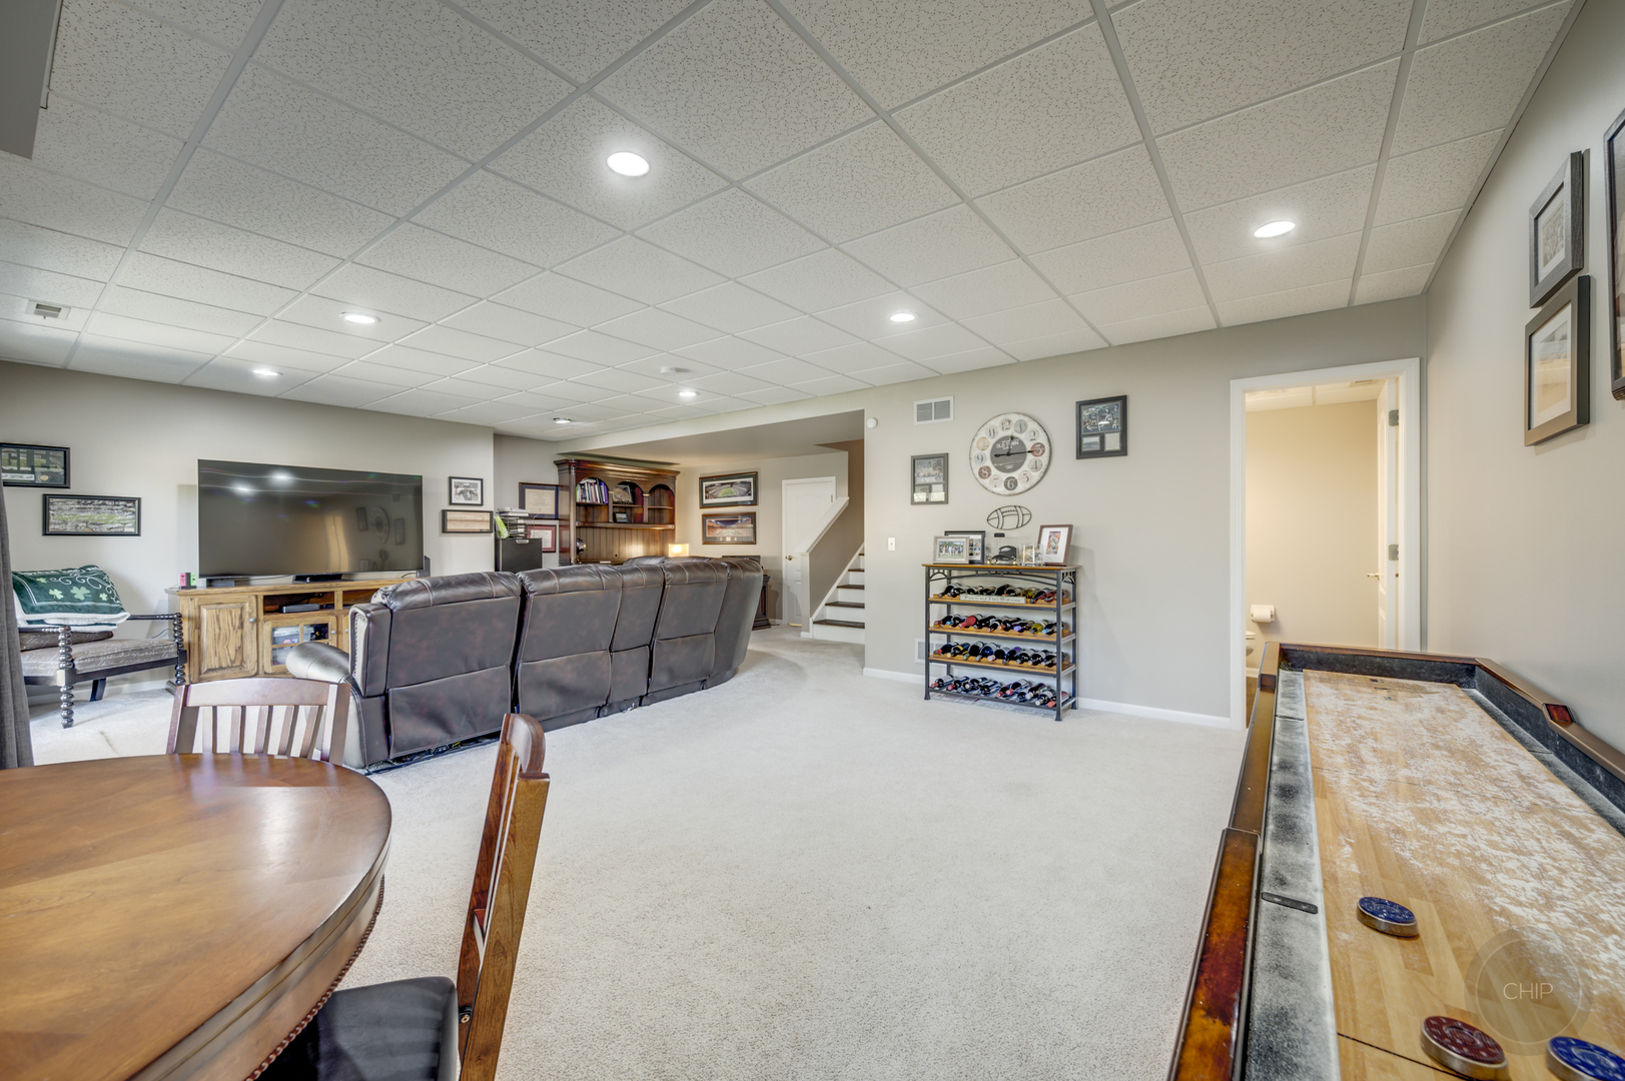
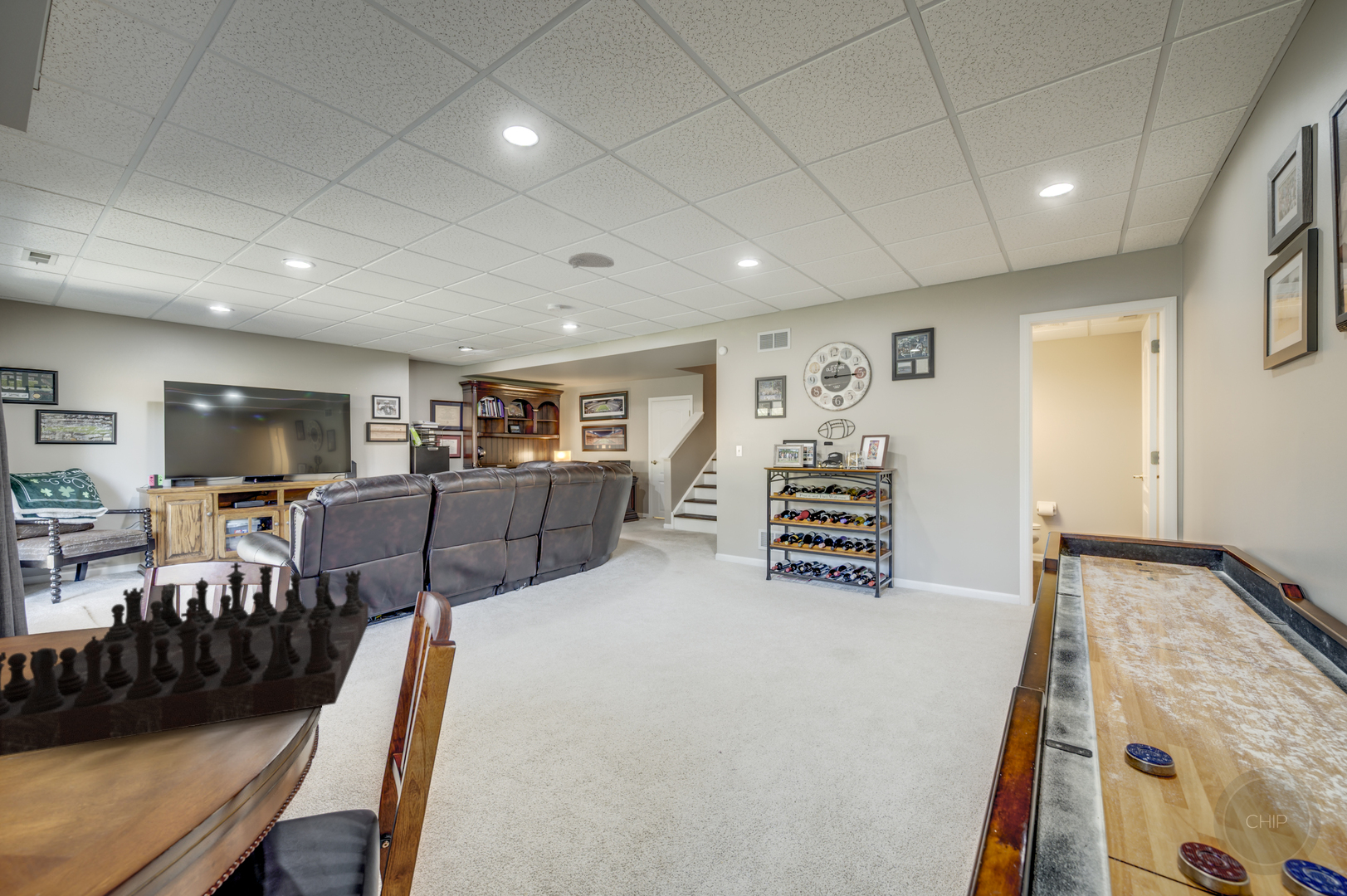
+ gameboard (217, 628)
+ smoke detector (591, 262)
